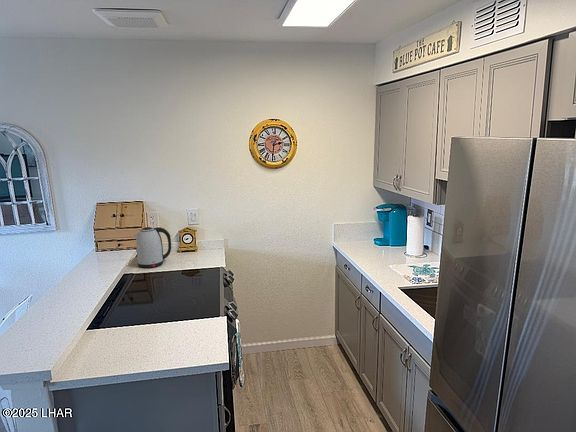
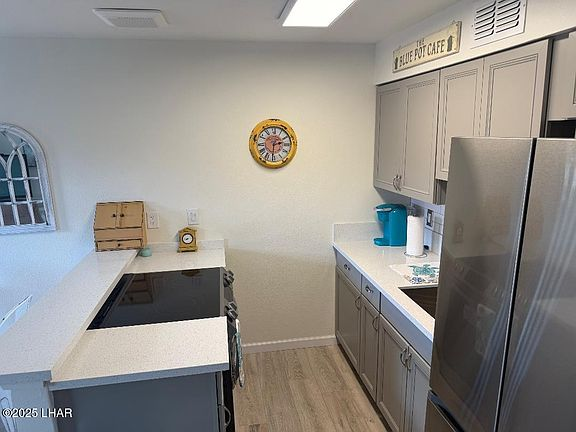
- kettle (153, 245)
